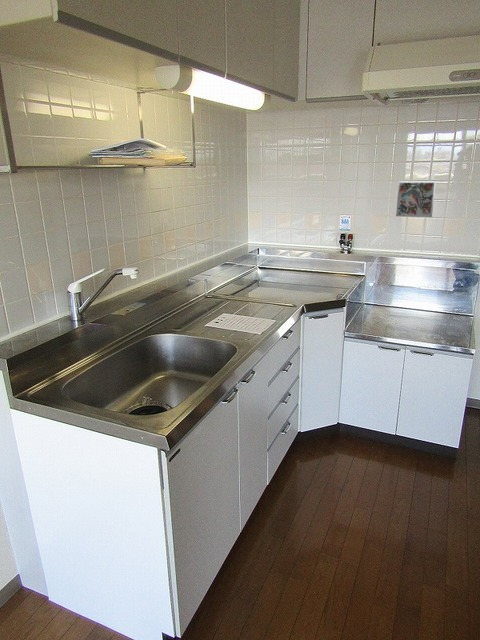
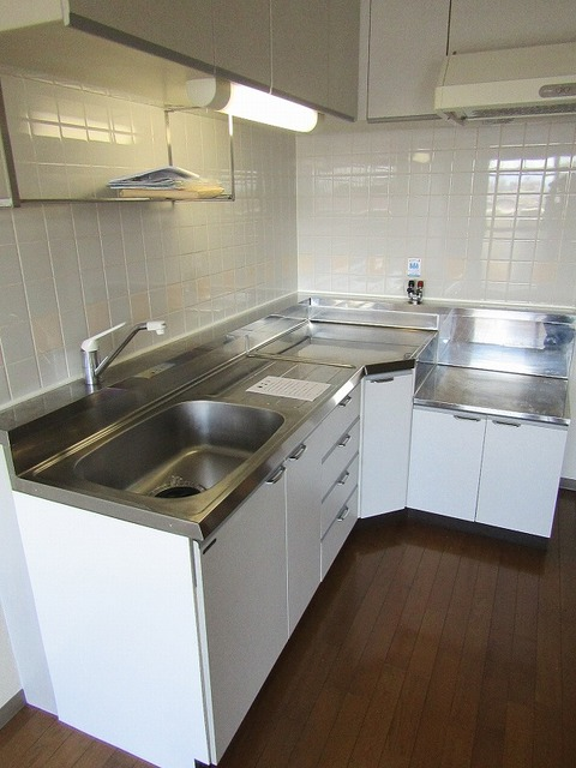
- decorative tile (415, 199)
